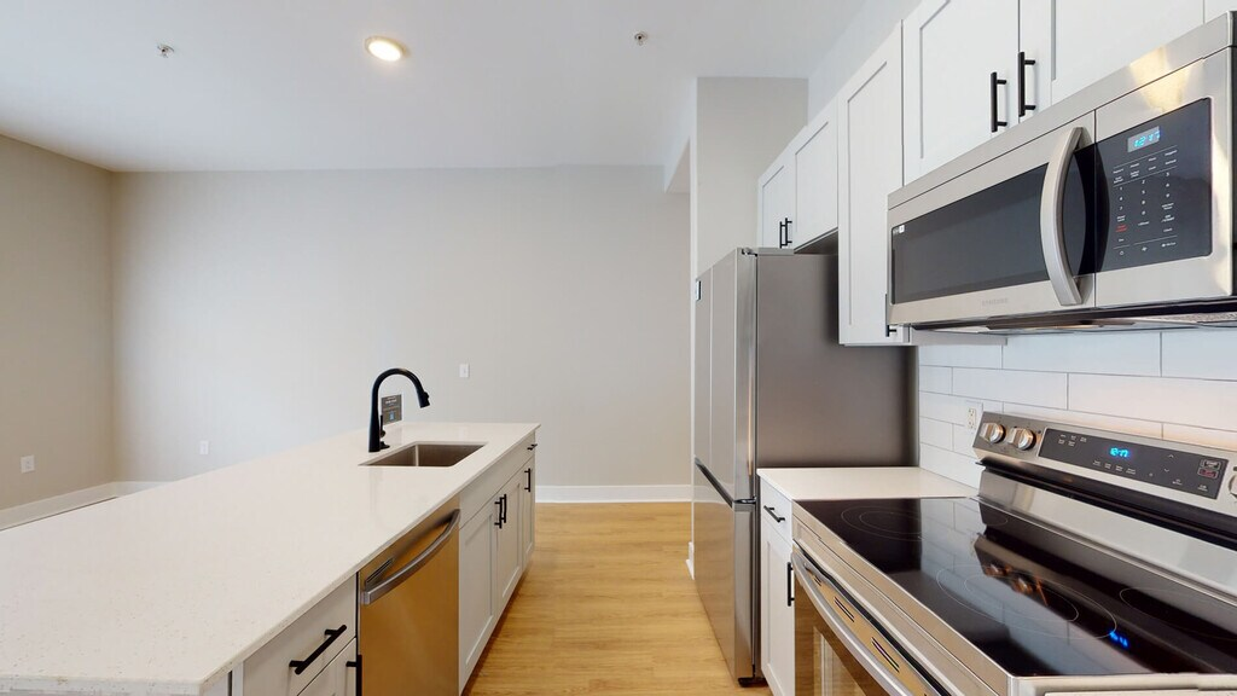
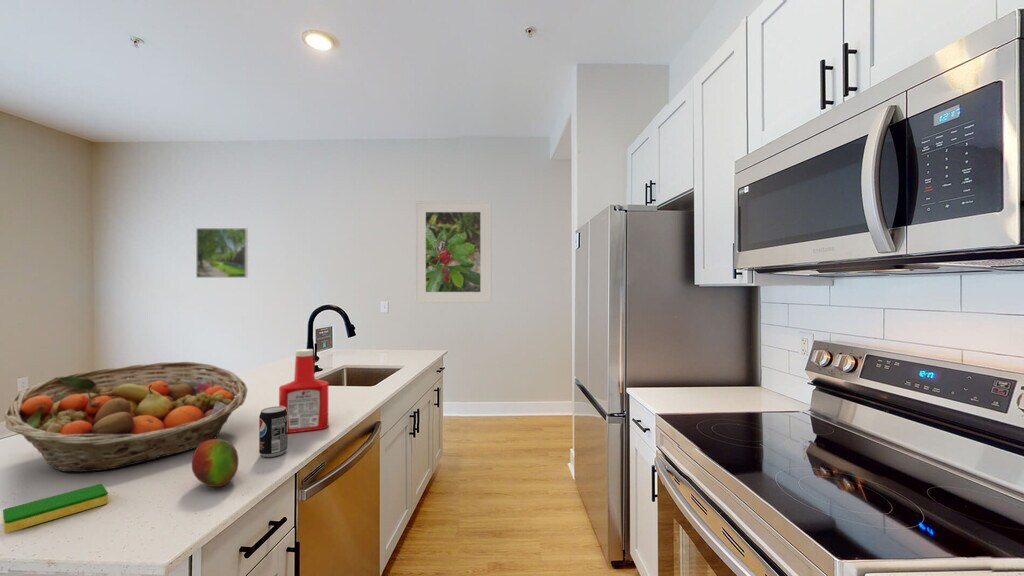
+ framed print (453, 252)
+ fruit (216, 462)
+ beverage can (273, 431)
+ dish sponge (57, 506)
+ fruit basket (142, 409)
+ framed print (222, 253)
+ soap bottle (304, 389)
